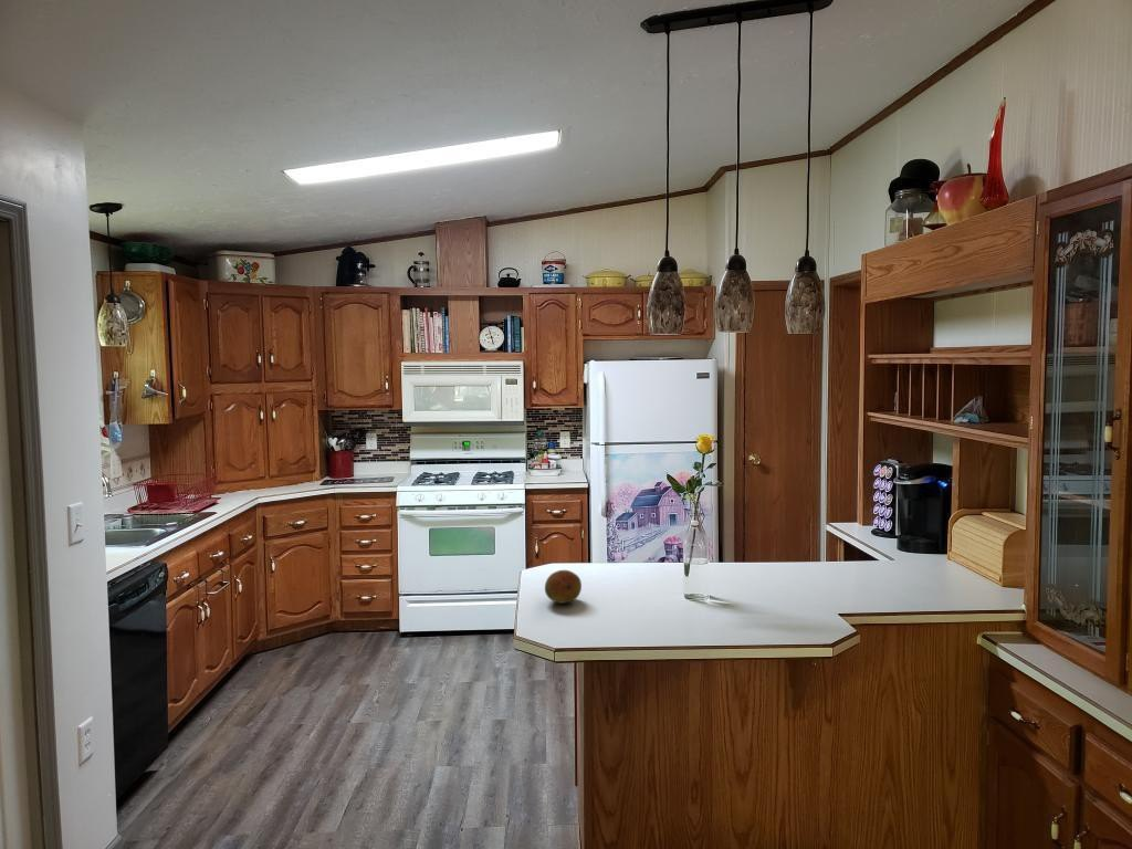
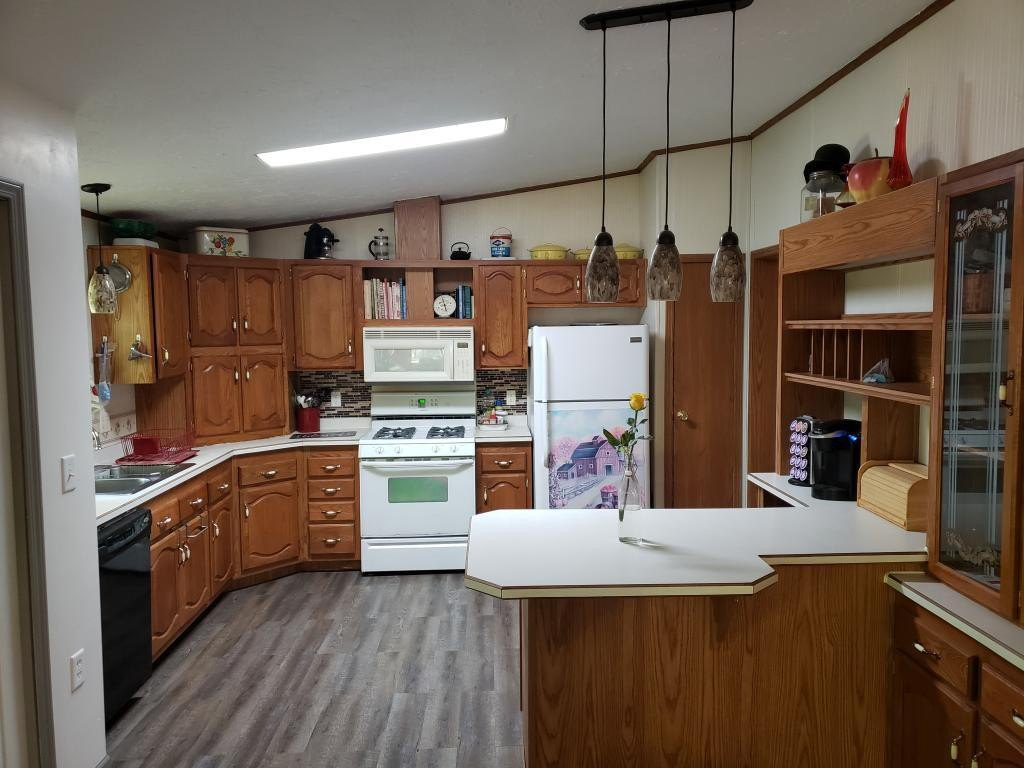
- fruit (562, 585)
